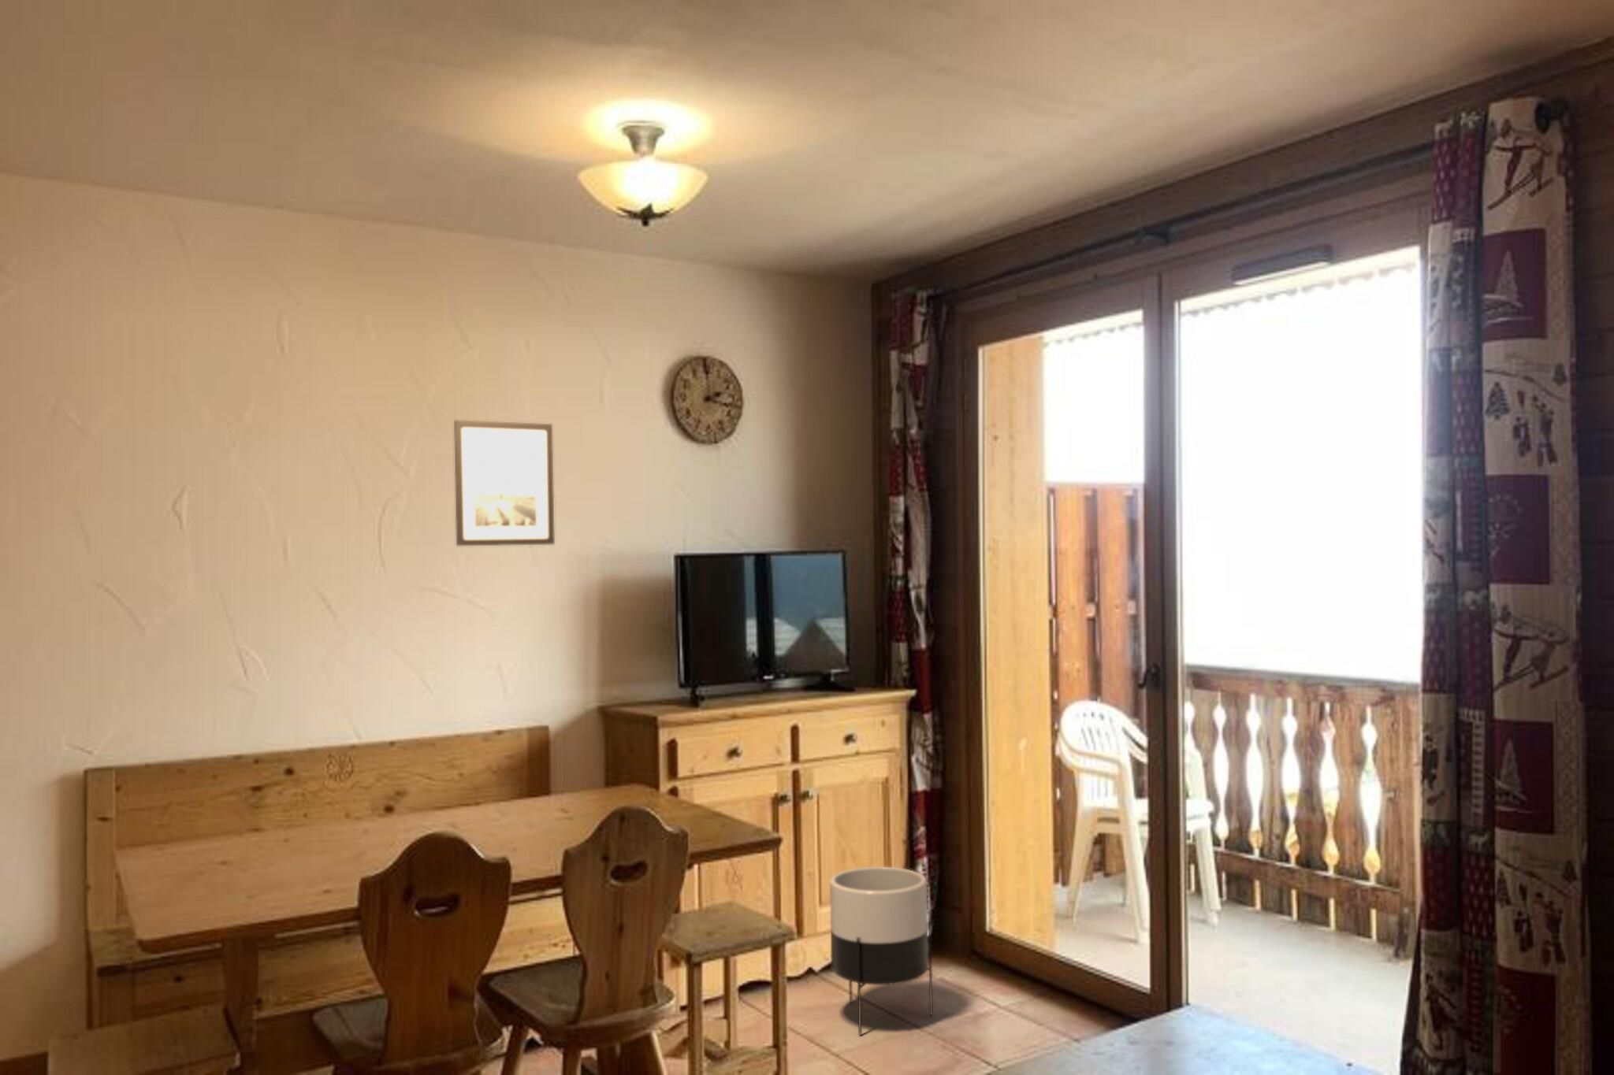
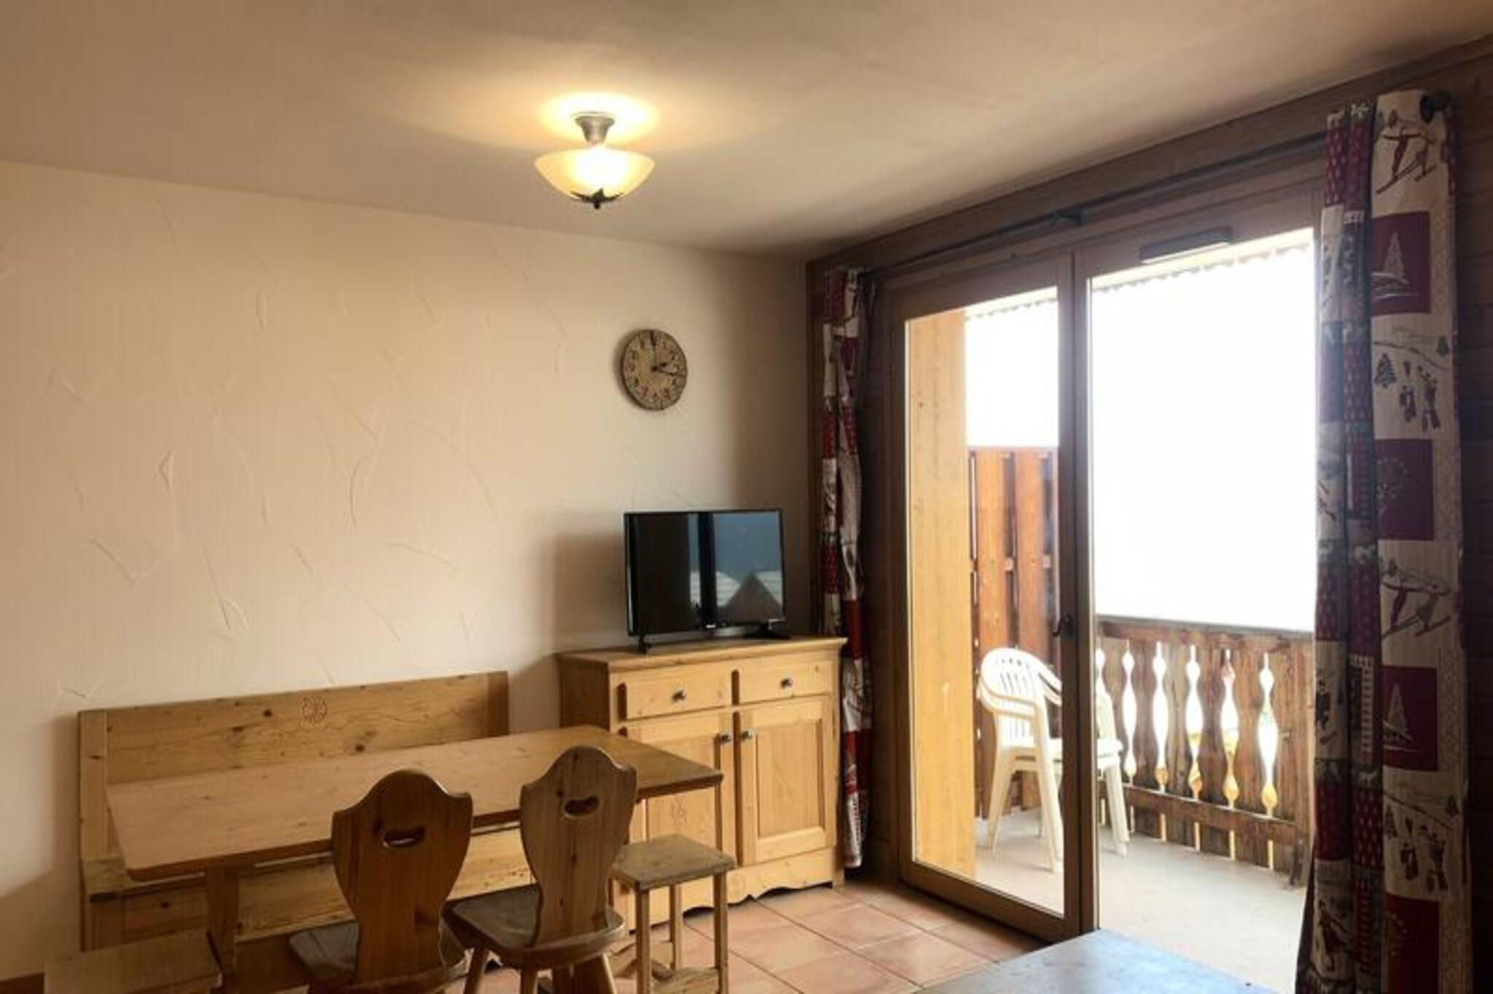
- wall art (505, 484)
- planter (880, 948)
